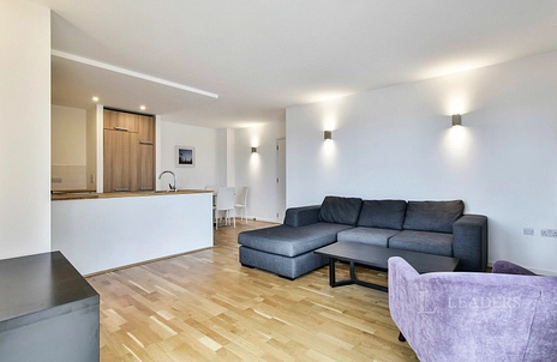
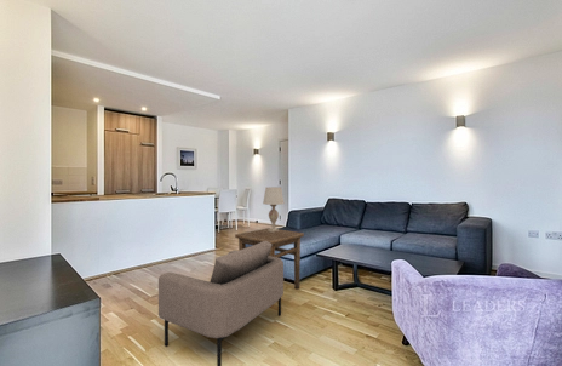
+ armchair (229, 286)
+ side table (271, 256)
+ table lamp (273, 208)
